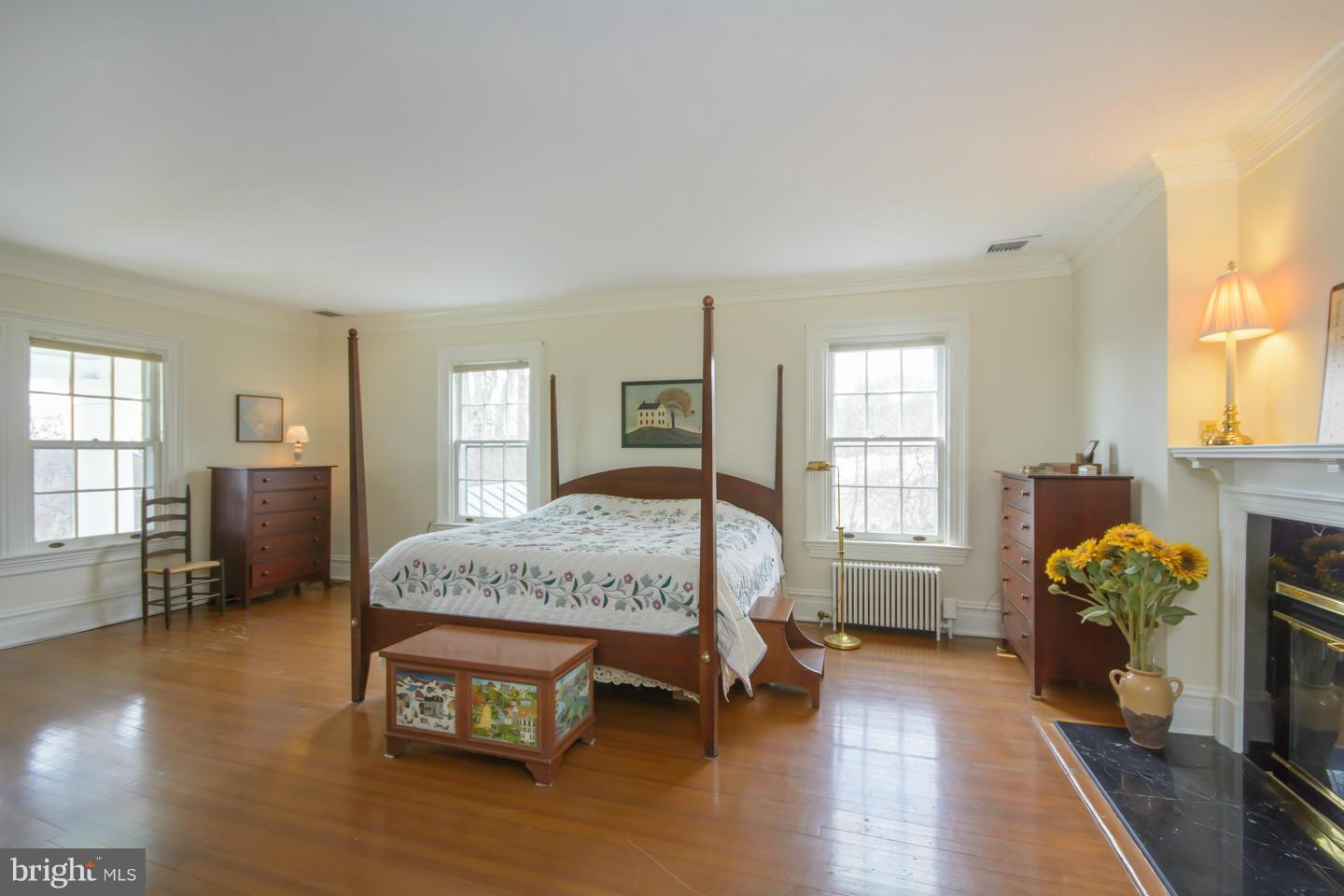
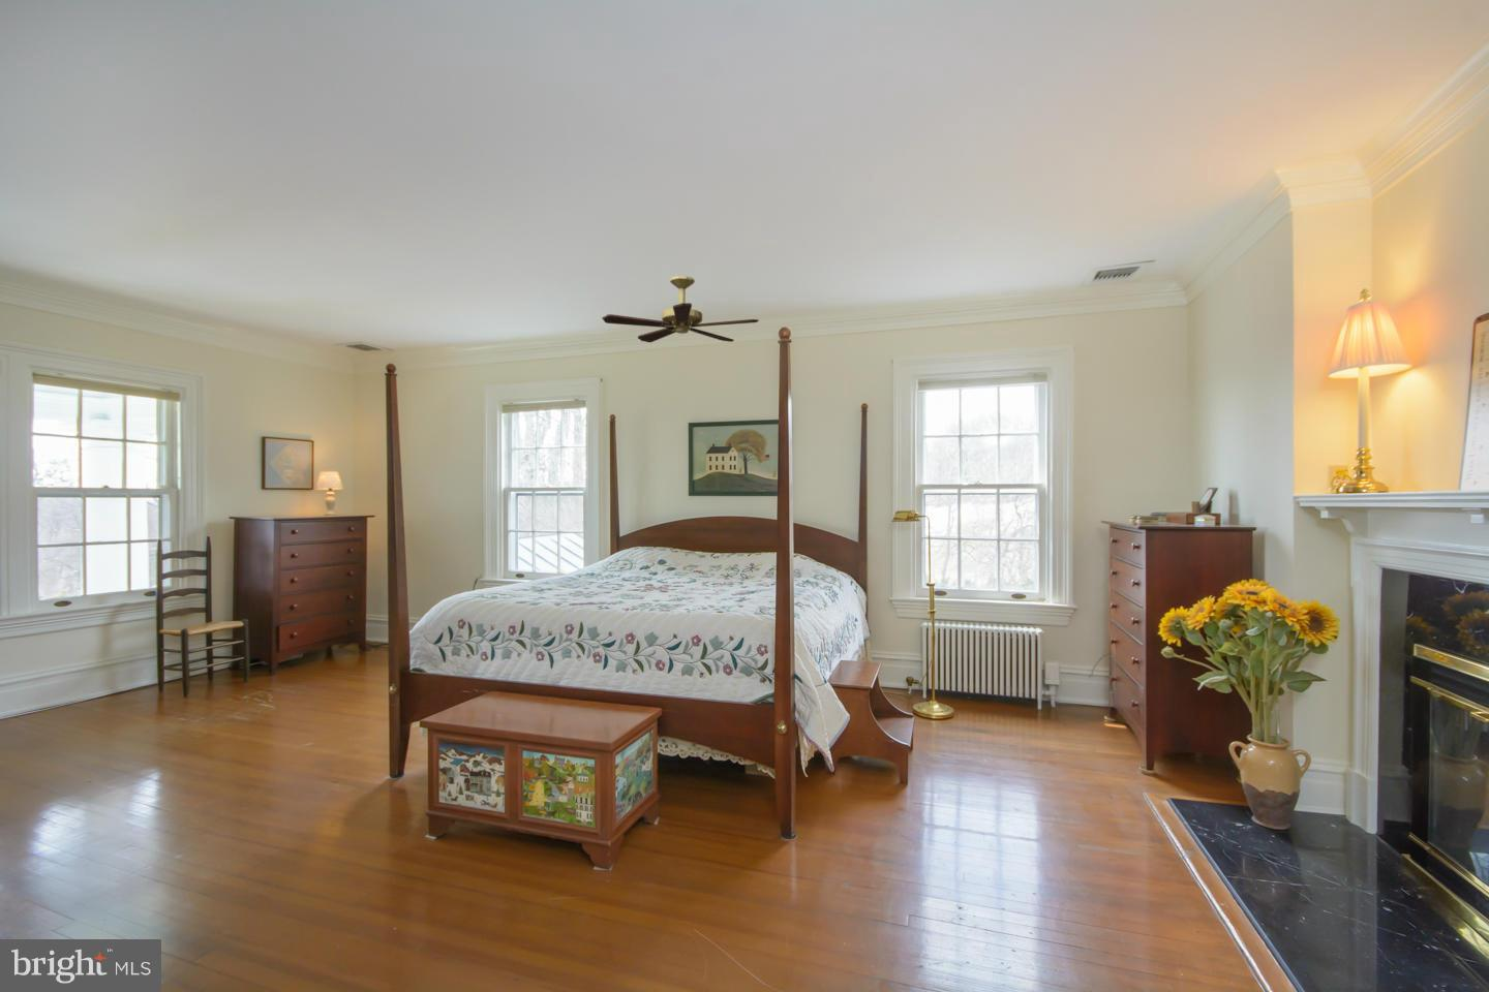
+ ceiling fan (680, 303)
